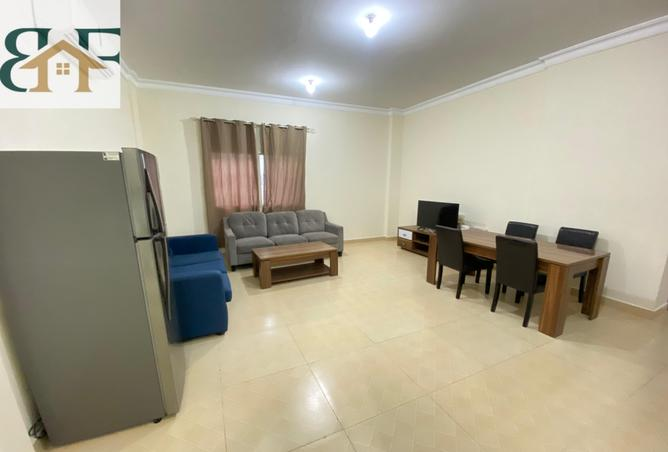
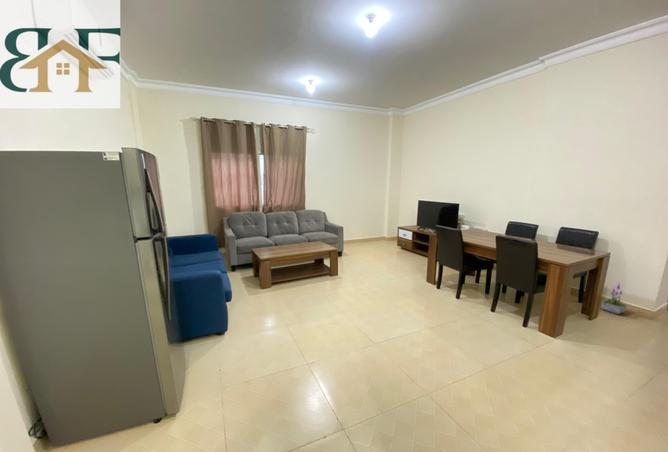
+ potted plant (615, 296)
